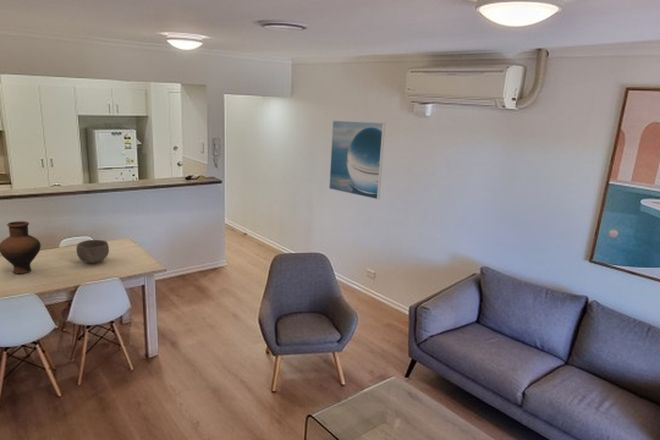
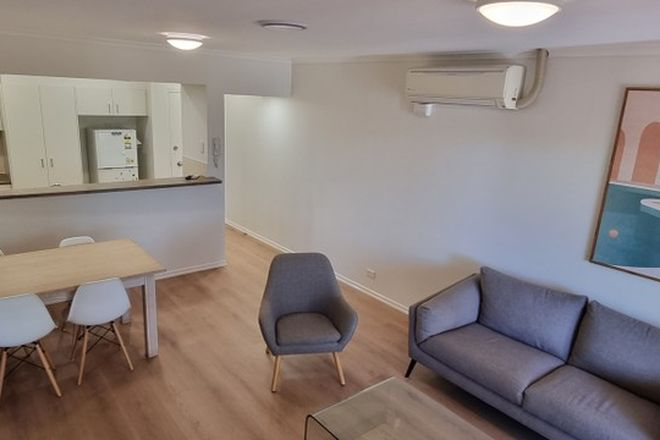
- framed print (355, 158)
- bowl (92, 252)
- vase (20, 247)
